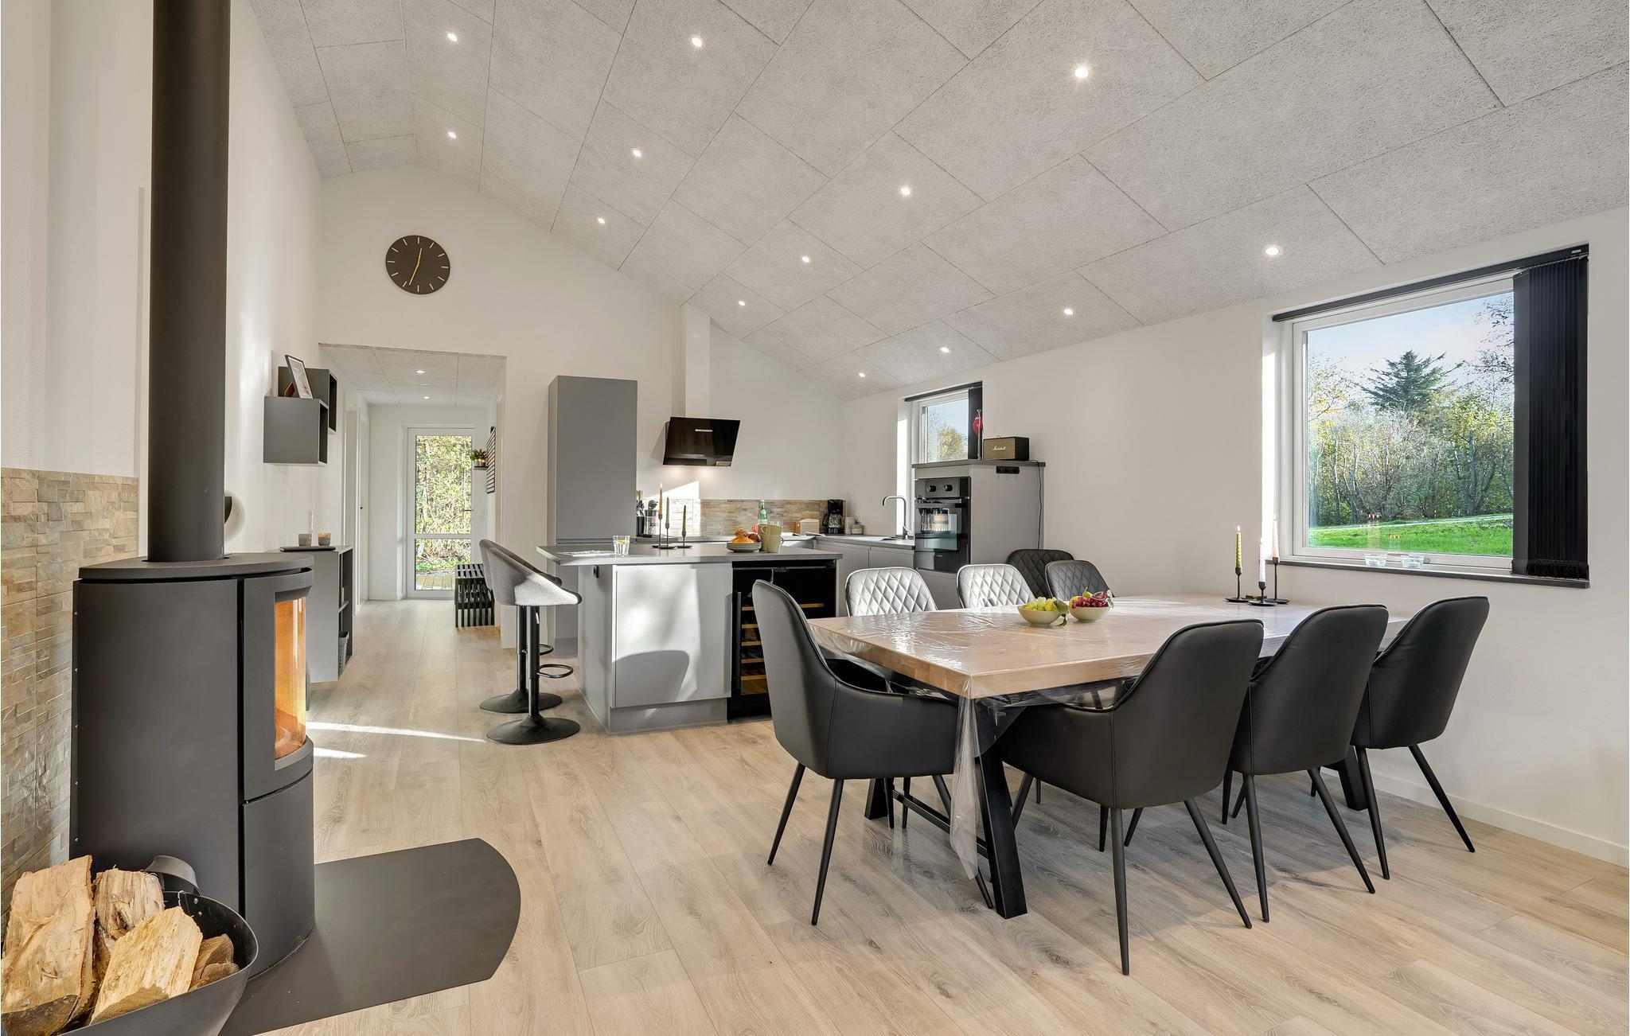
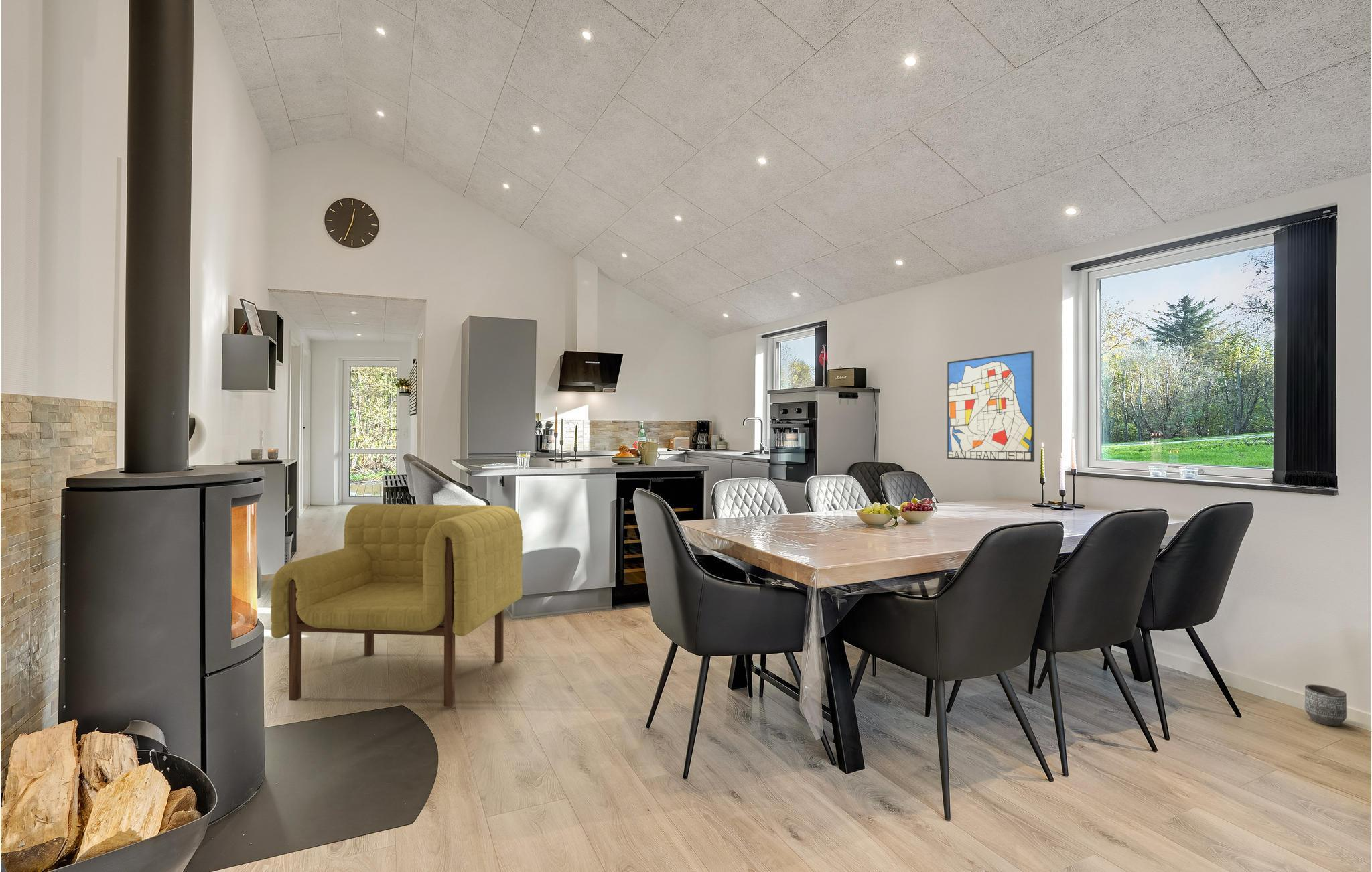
+ wall art (987, 409)
+ armchair (409, 593)
+ planter (1325, 705)
